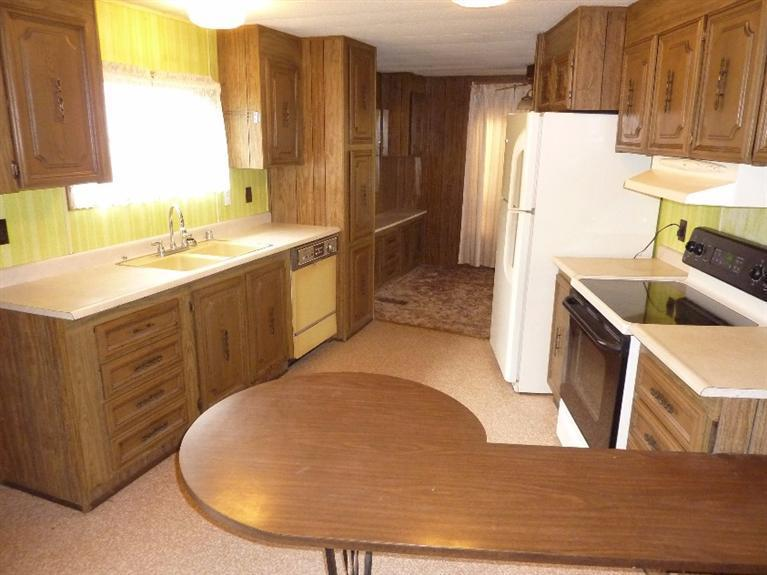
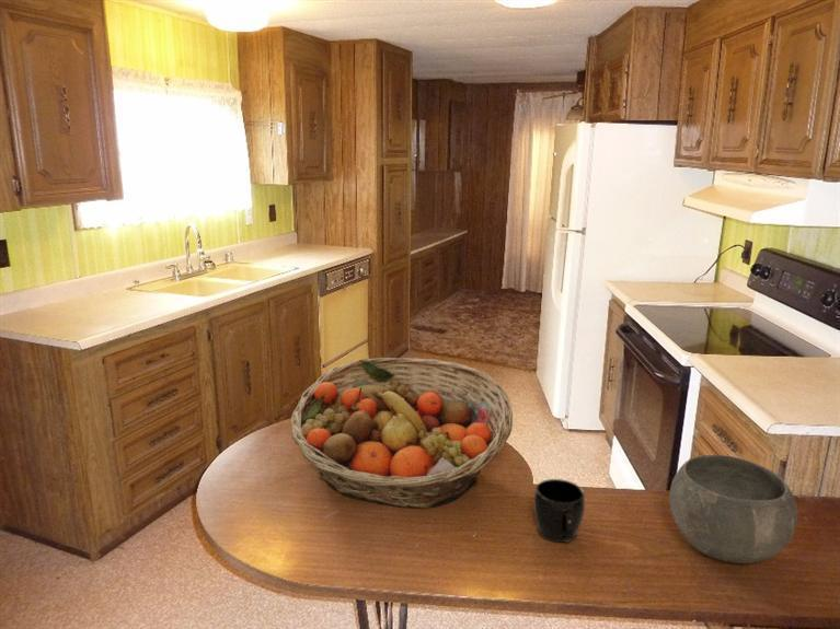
+ bowl (728, 512)
+ fruit basket (400, 427)
+ mug (559, 514)
